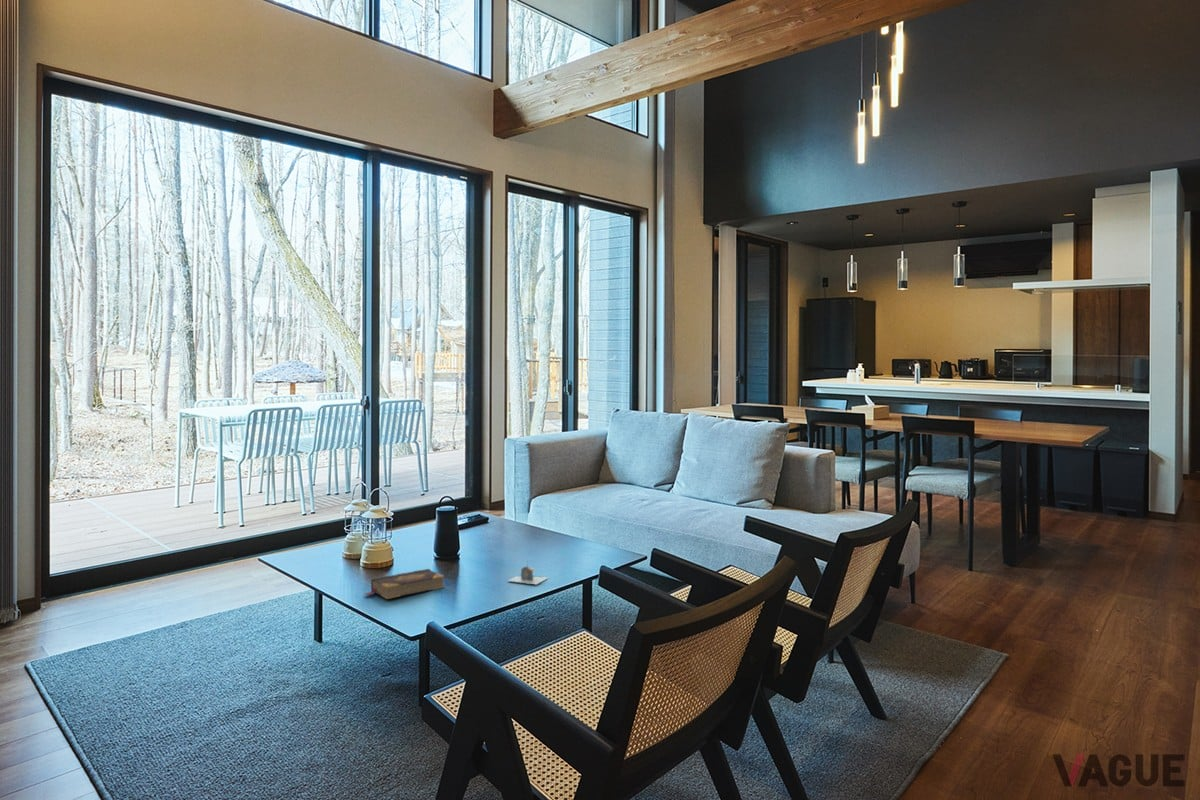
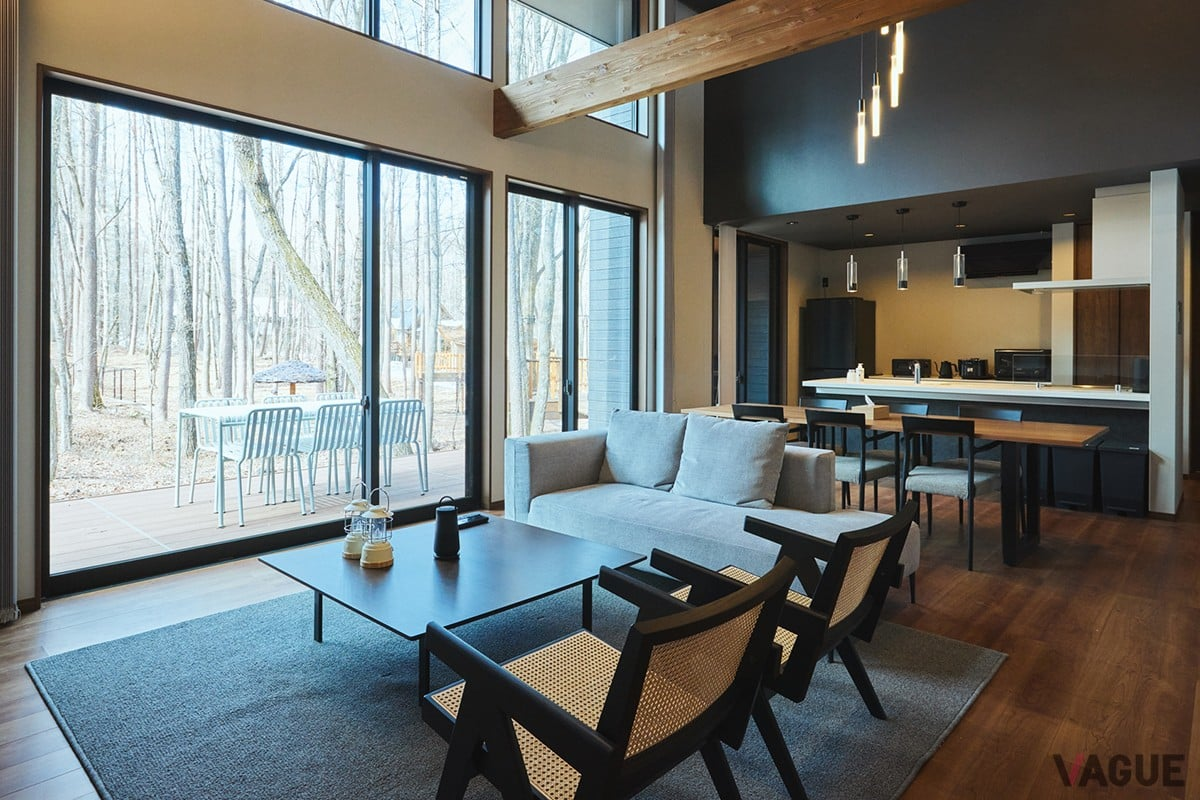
- book (403, 584)
- architectural model (528, 569)
